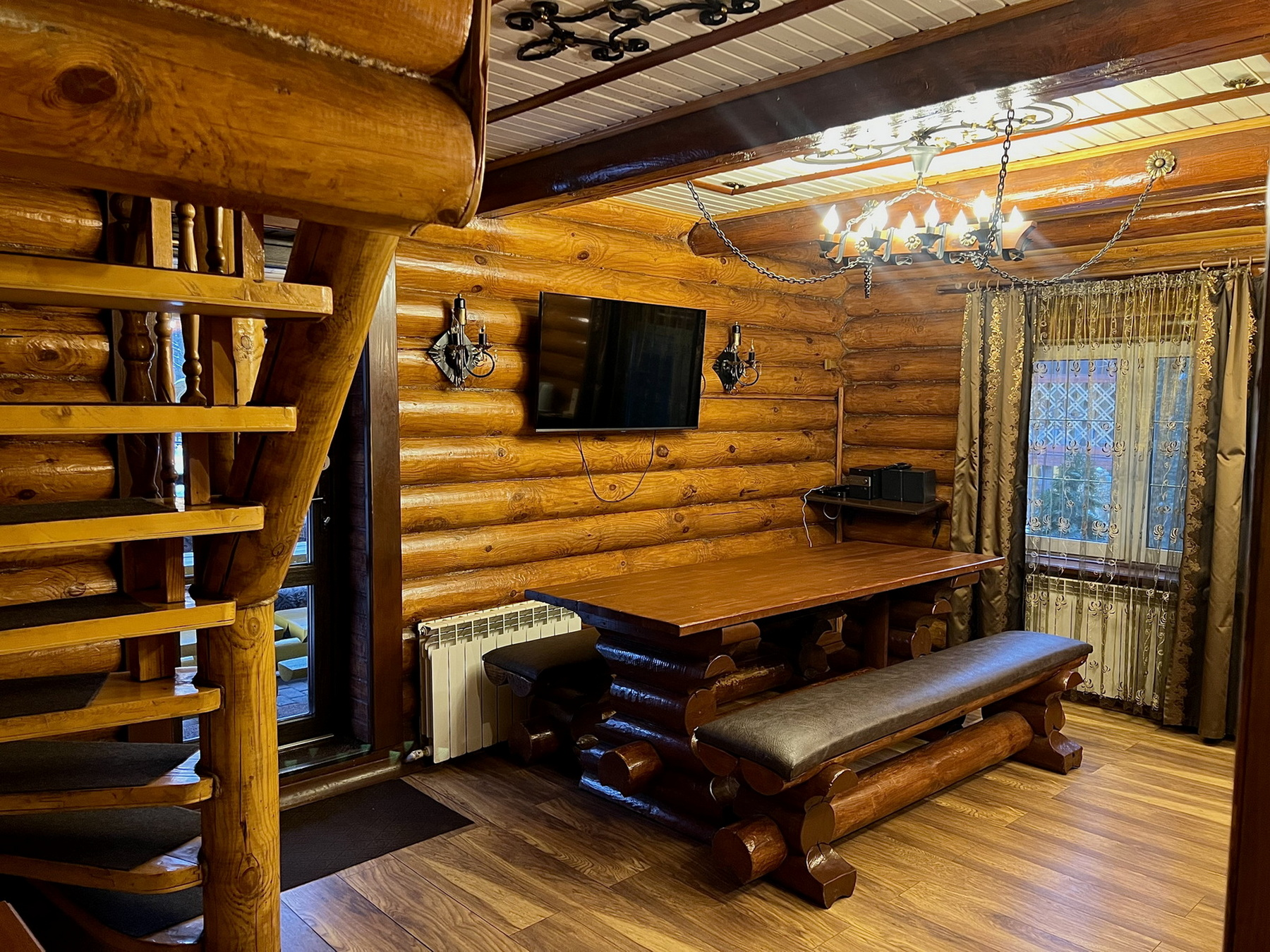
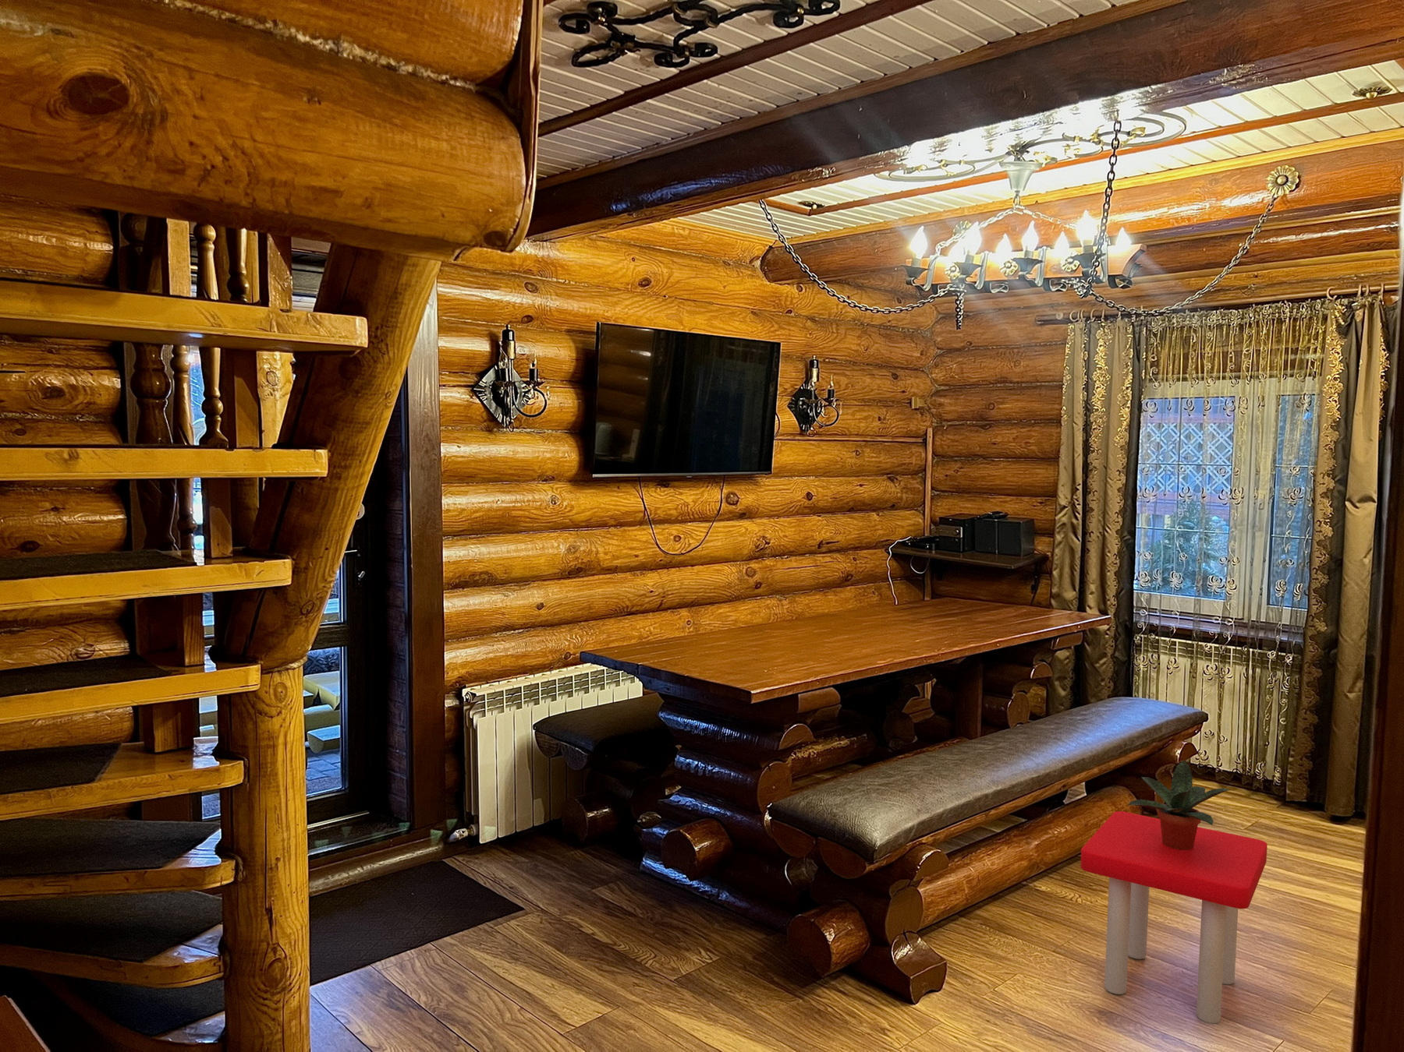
+ stool (1178, 894)
+ potted plant (1178, 804)
